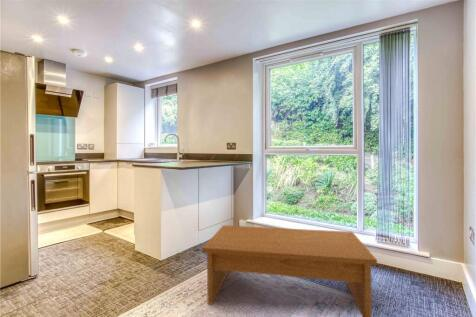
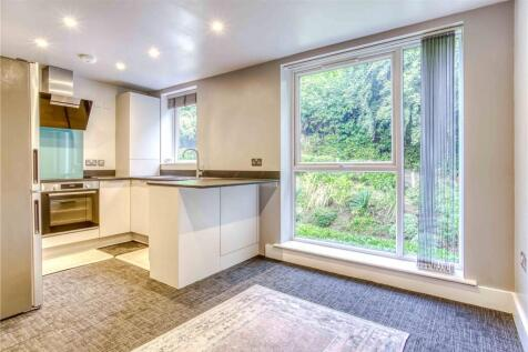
- coffee table (284, 264)
